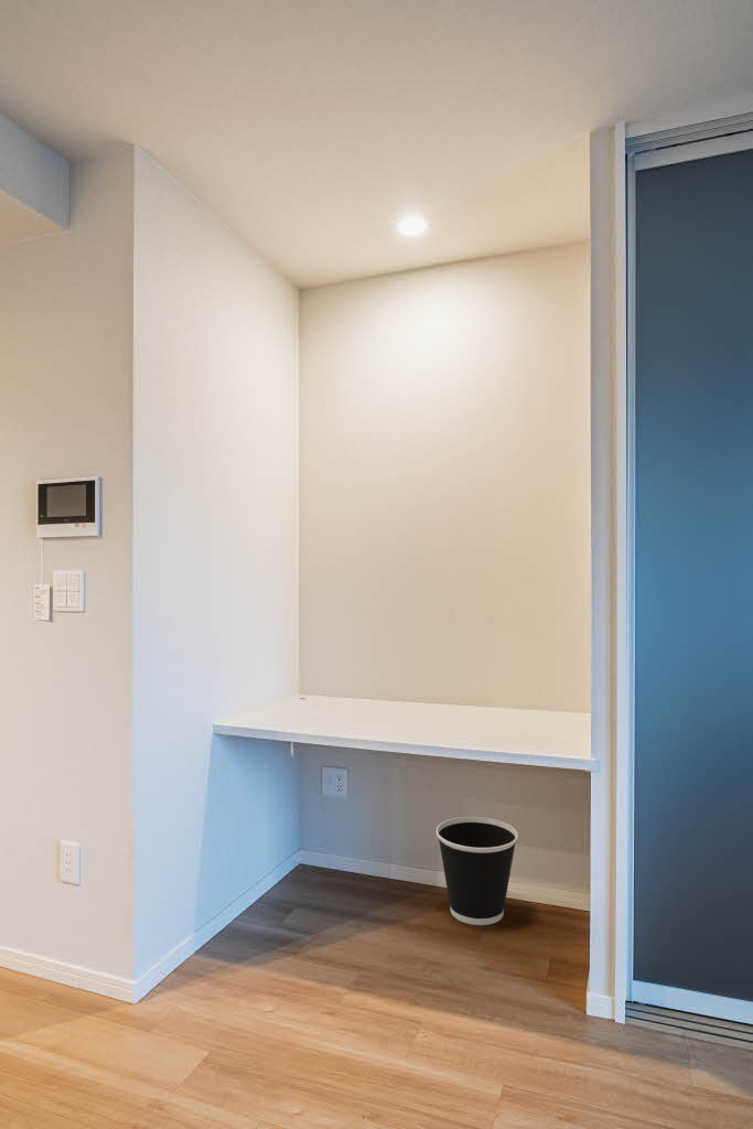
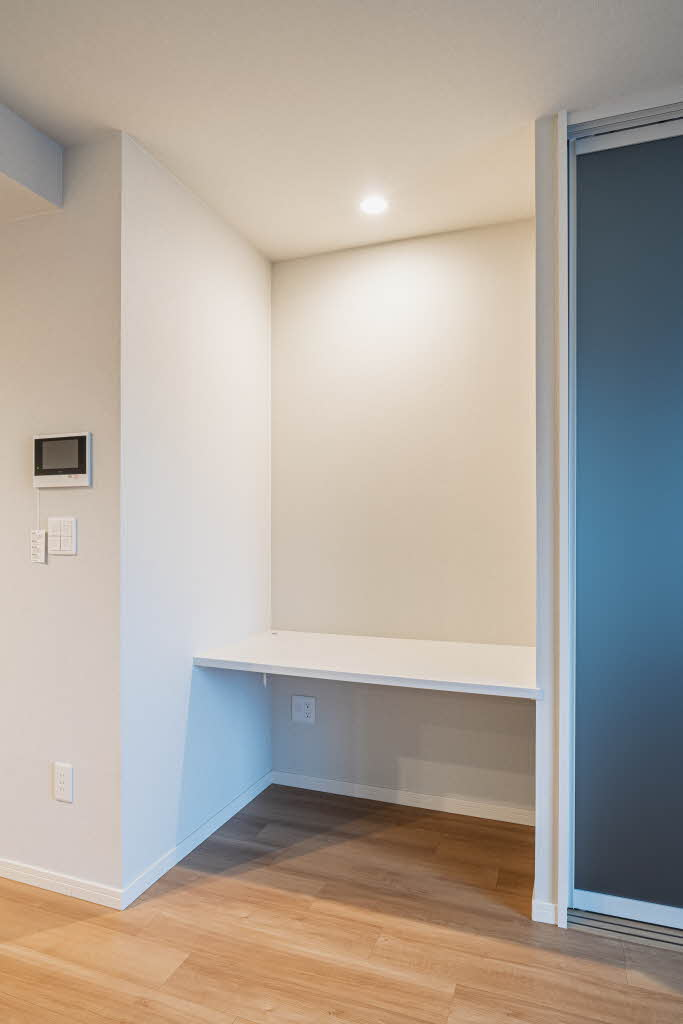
- wastebasket (476, 871)
